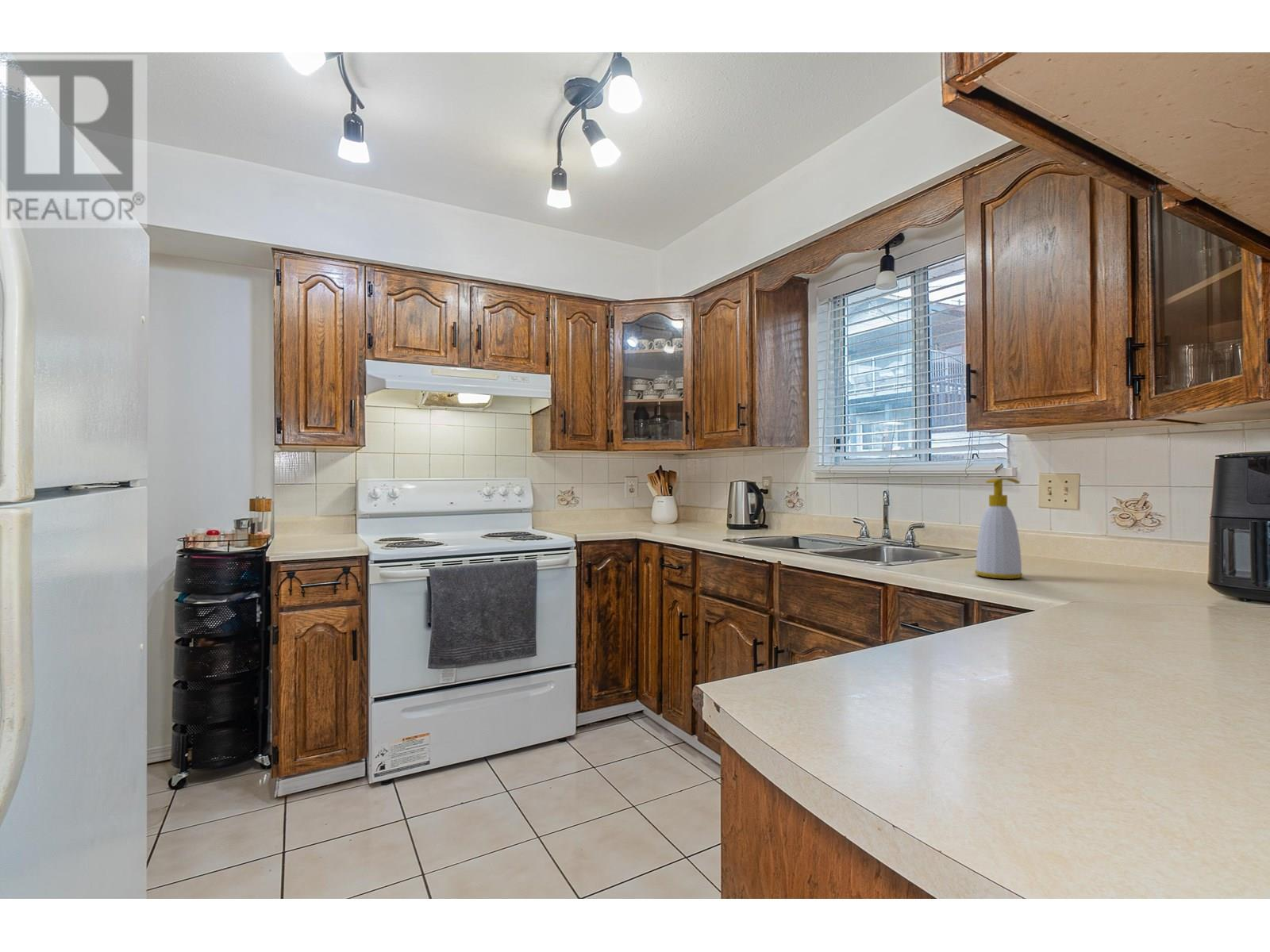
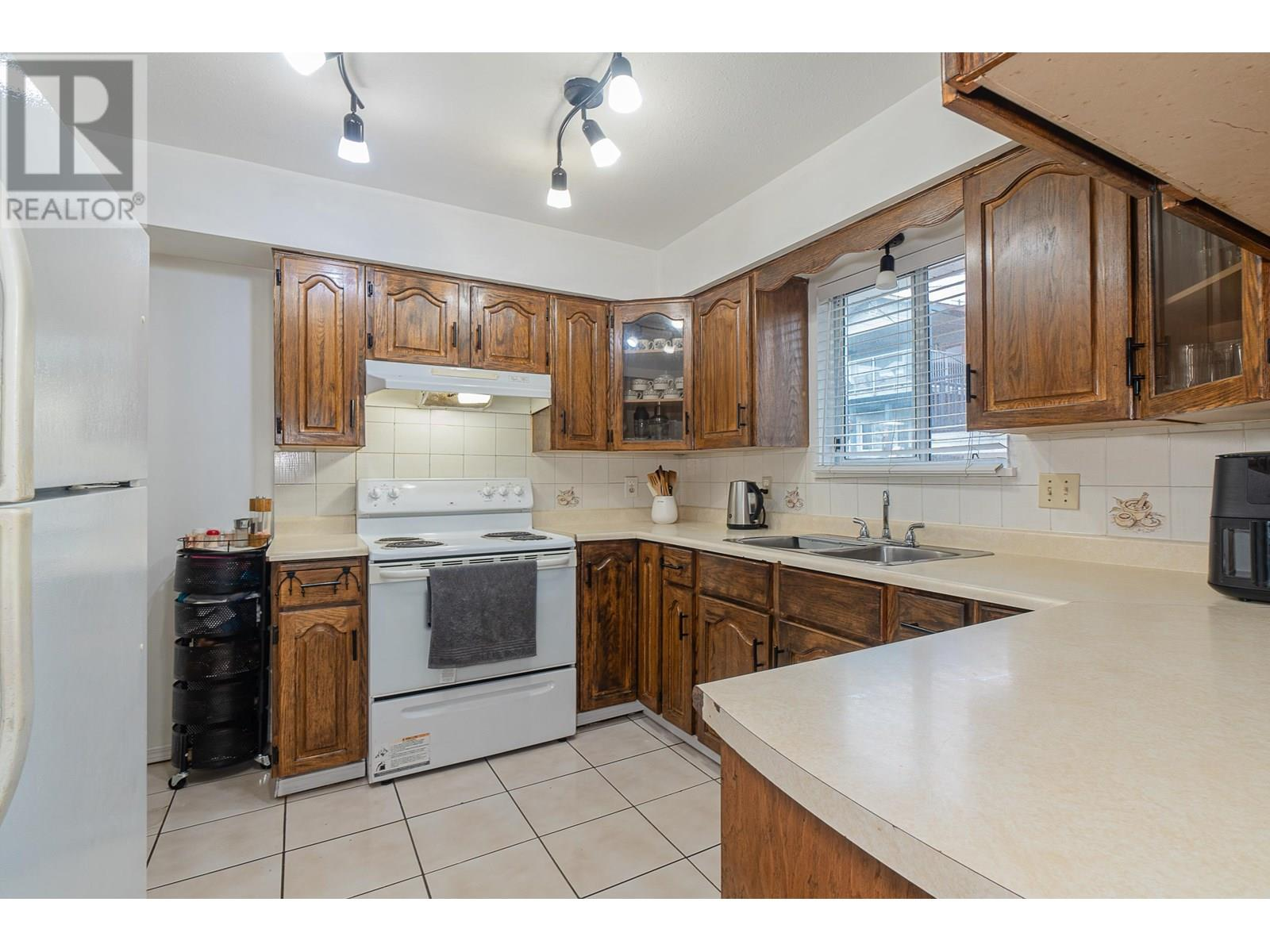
- soap bottle (999, 527)
